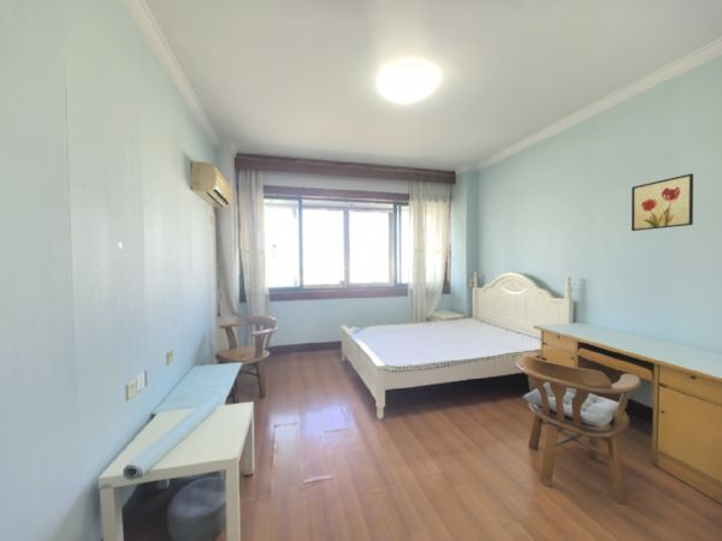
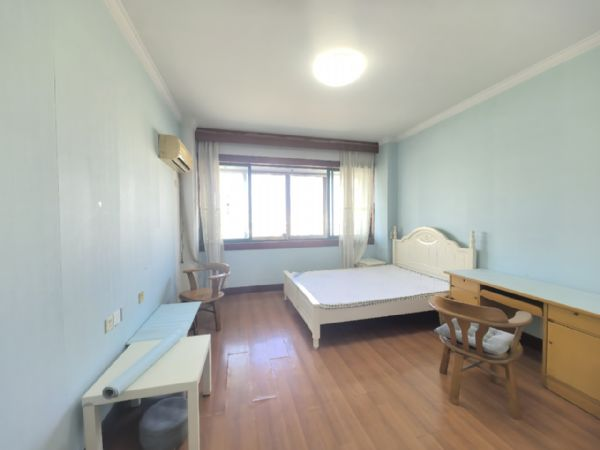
- wall art (661, 204)
